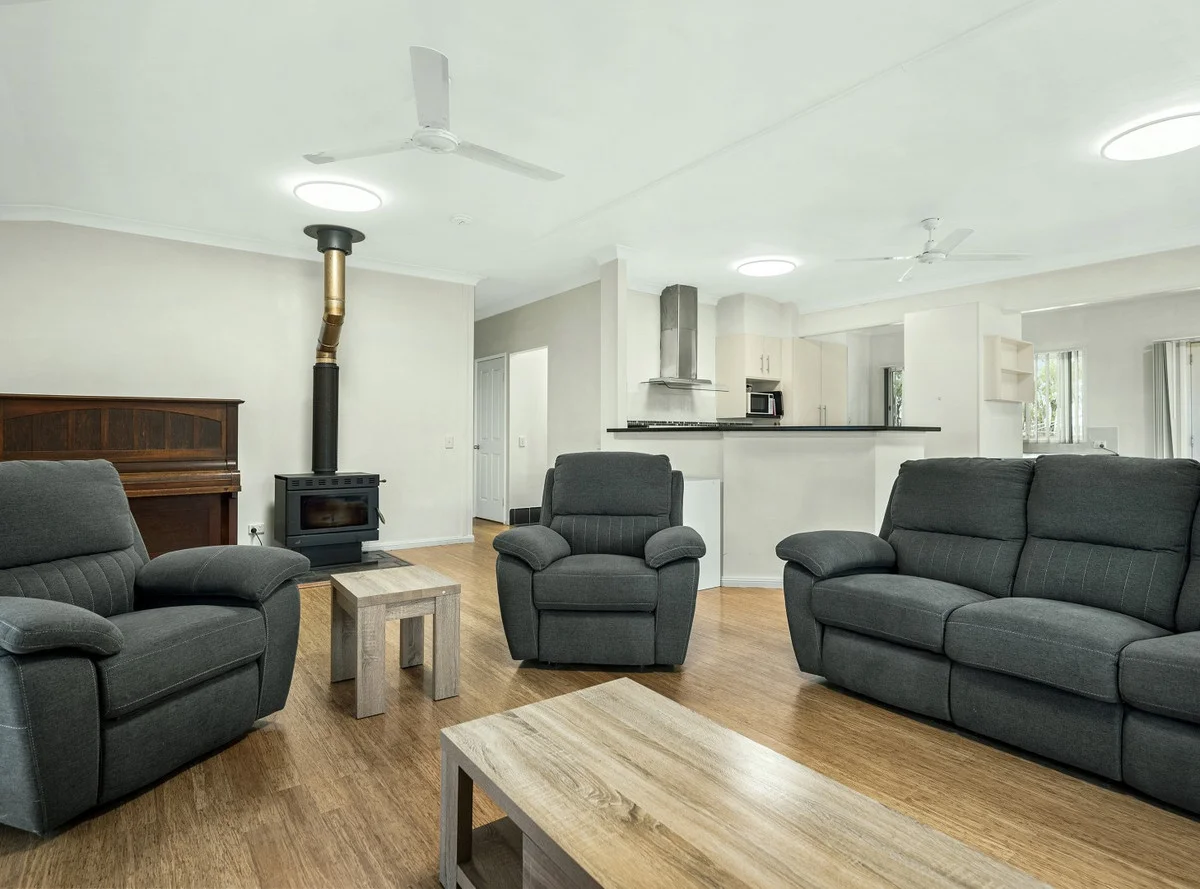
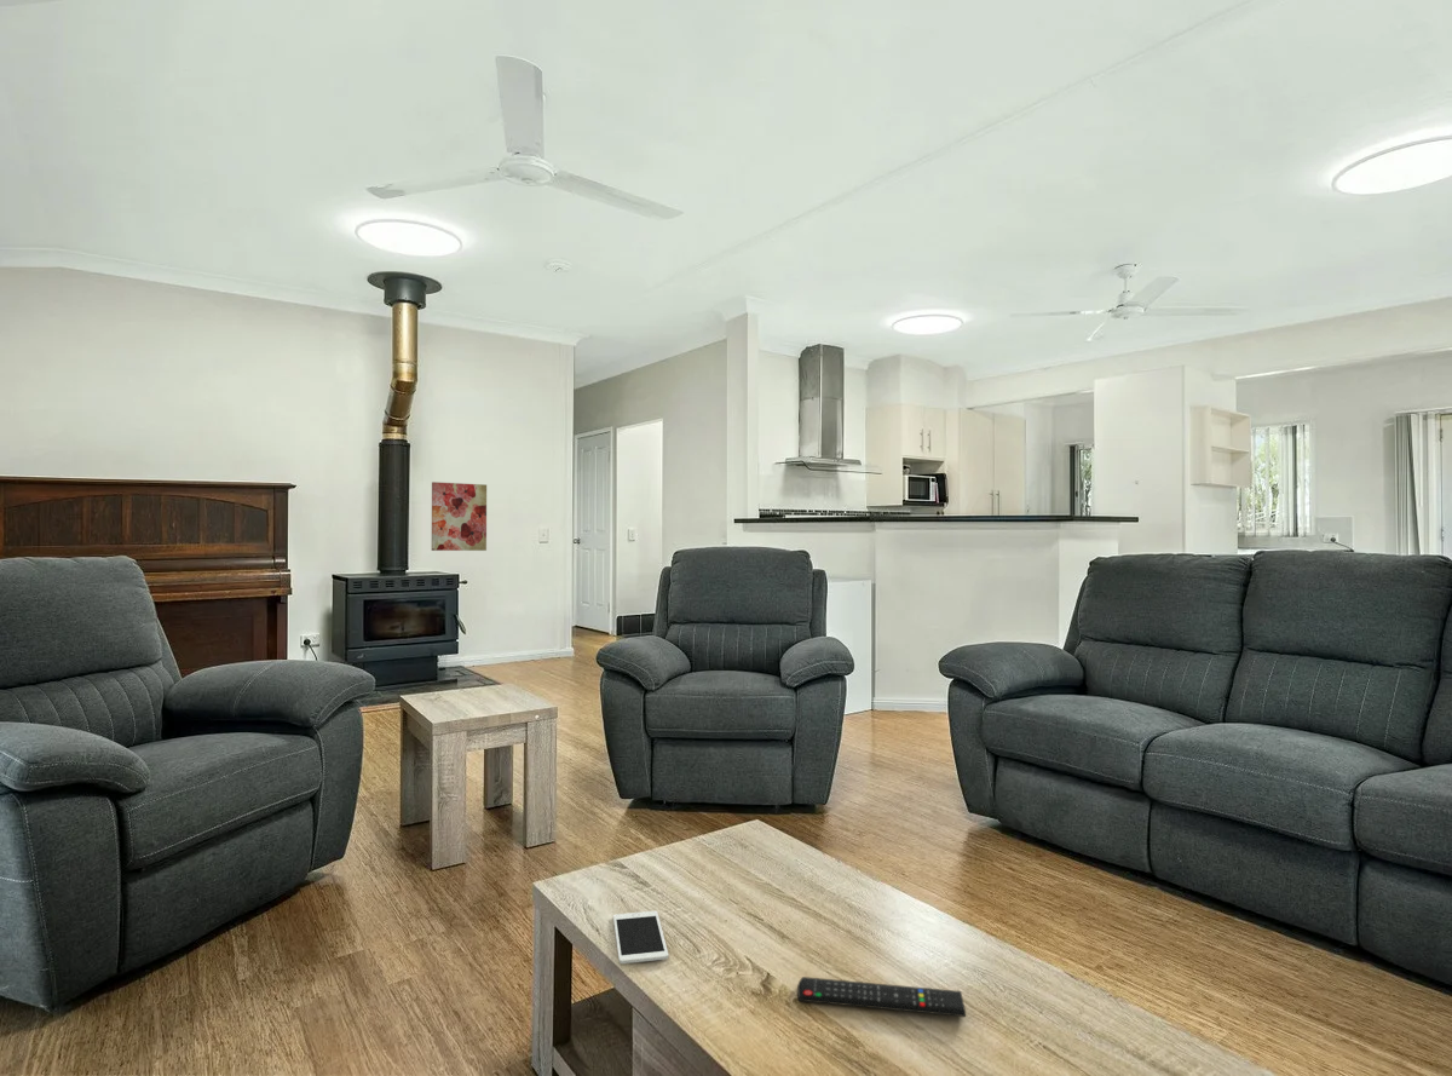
+ remote control (878, 997)
+ cell phone (639, 936)
+ wall art (459, 517)
